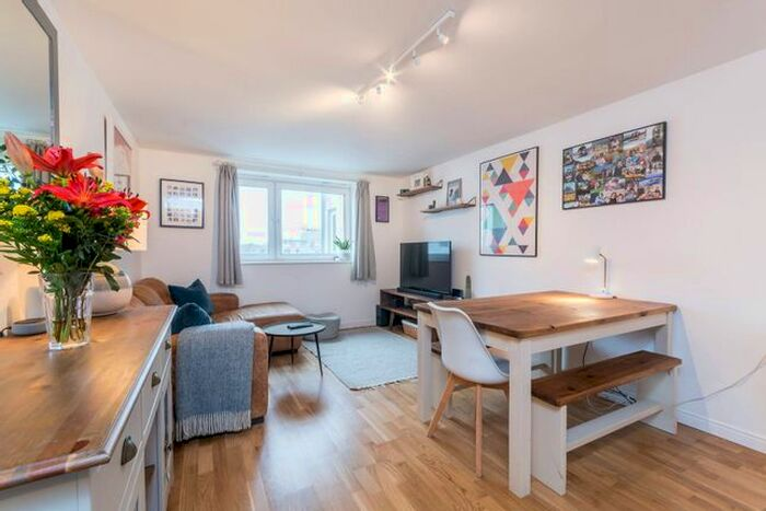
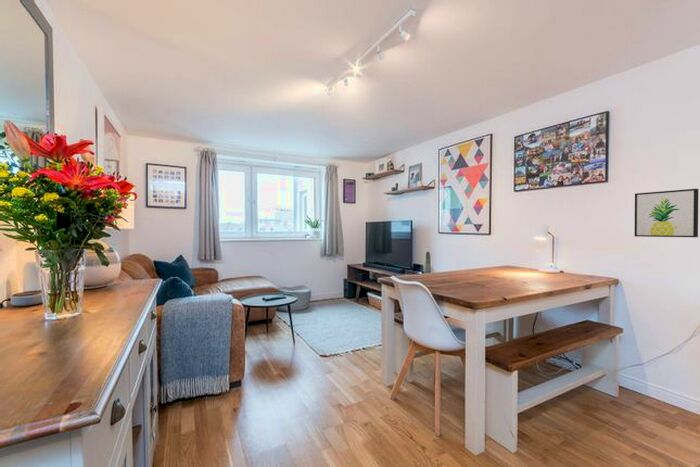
+ wall art (664, 214)
